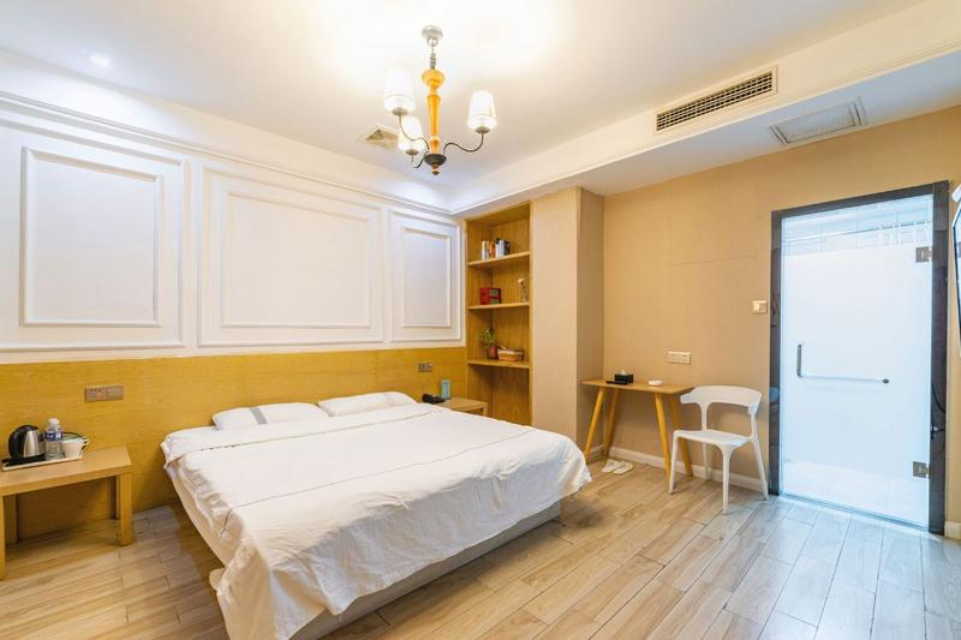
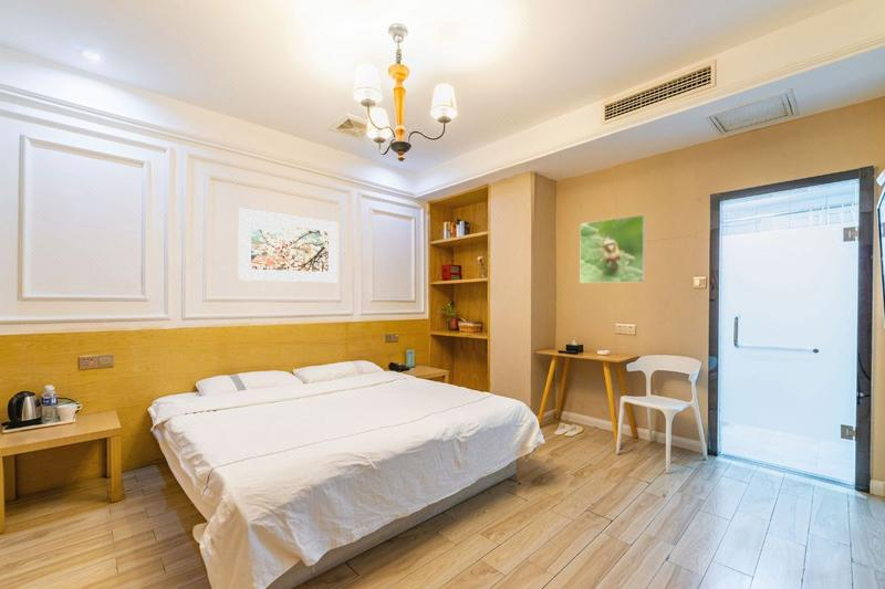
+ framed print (610, 251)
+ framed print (292, 248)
